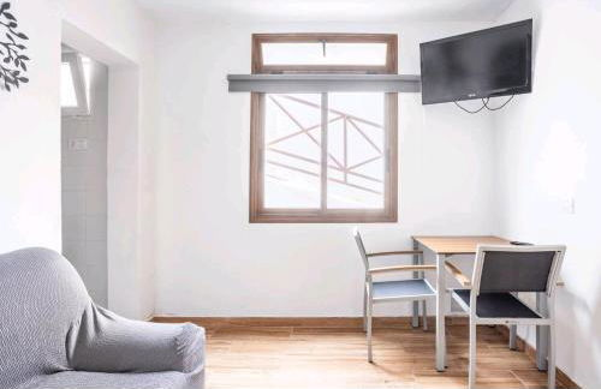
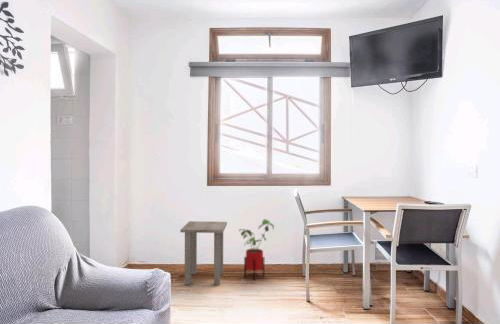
+ house plant (256, 247)
+ side table (196, 252)
